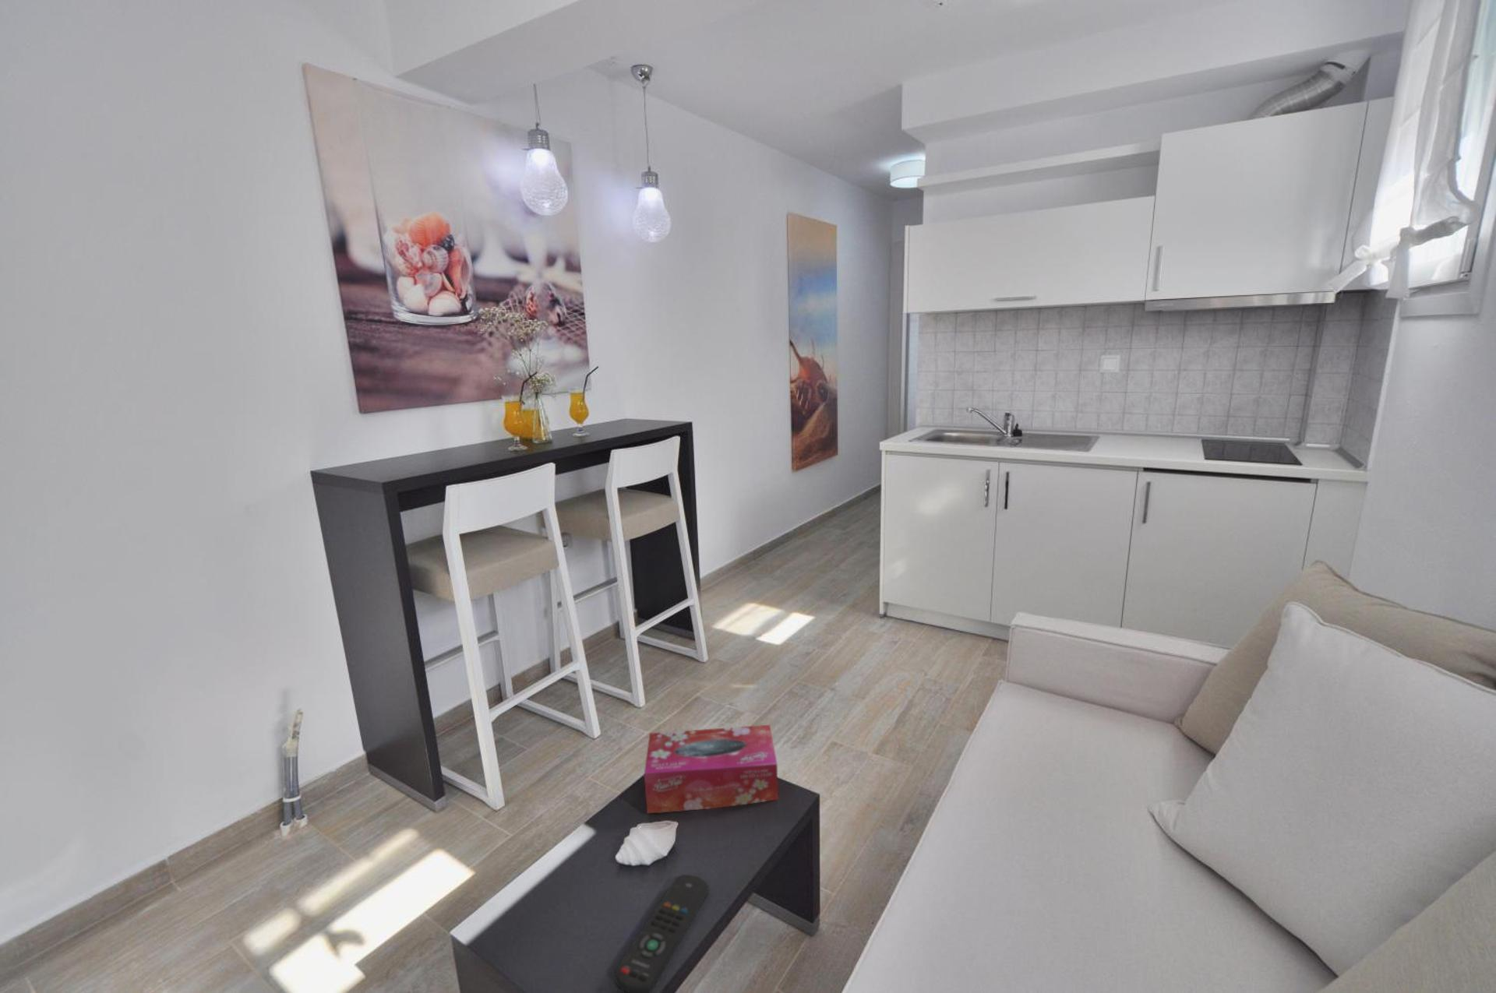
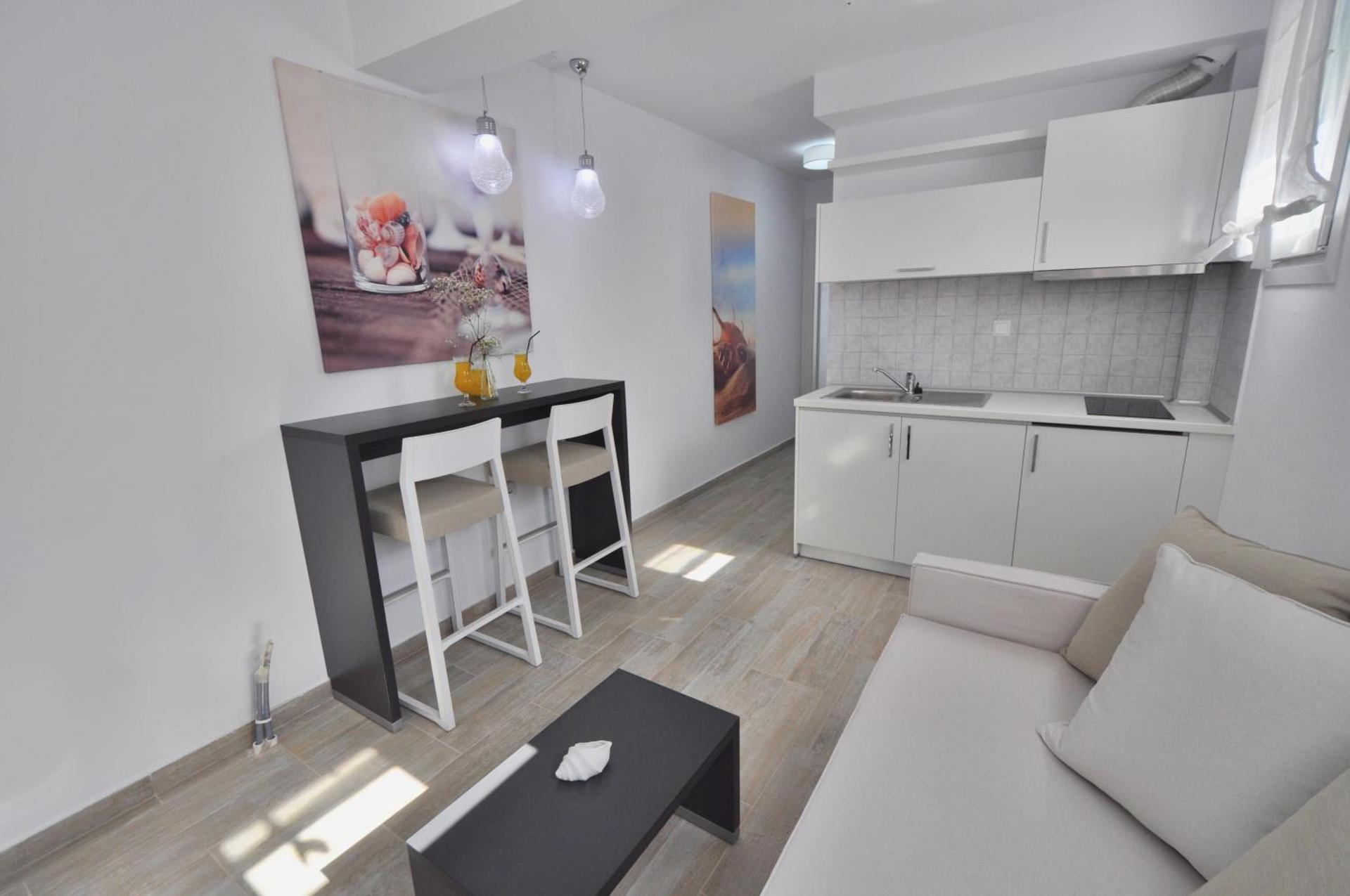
- remote control (665, 929)
- tissue box (711, 767)
